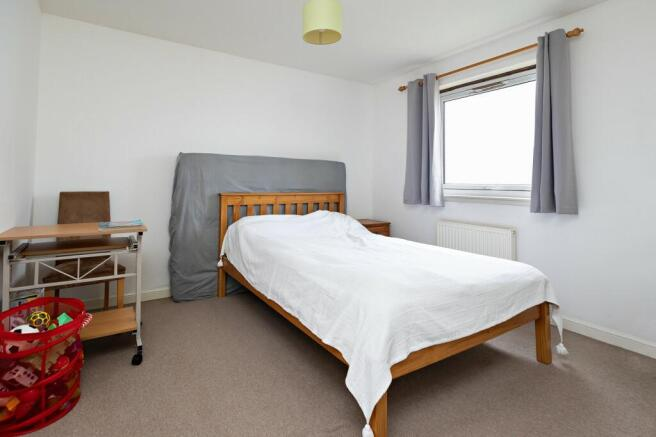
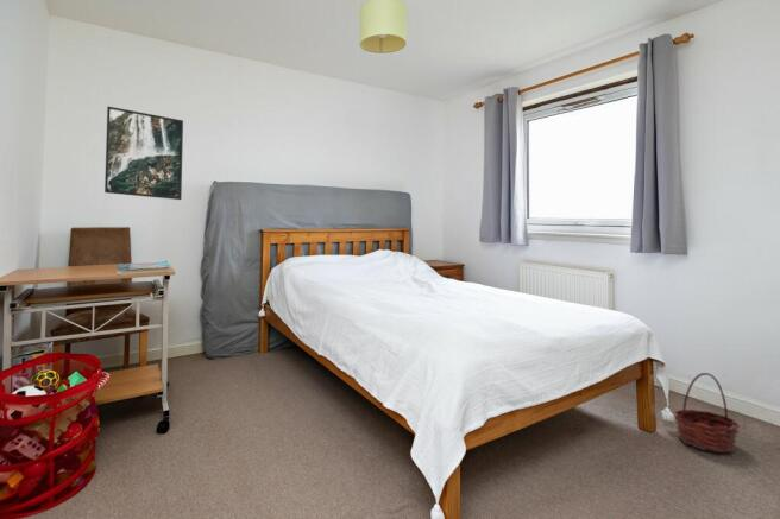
+ basket (704, 411)
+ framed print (145, 154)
